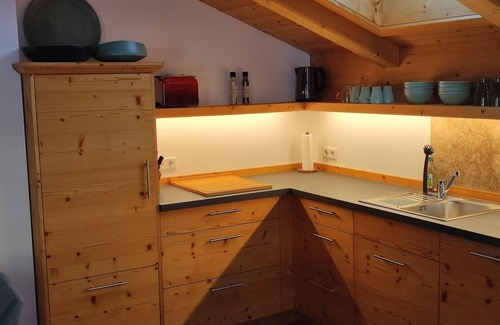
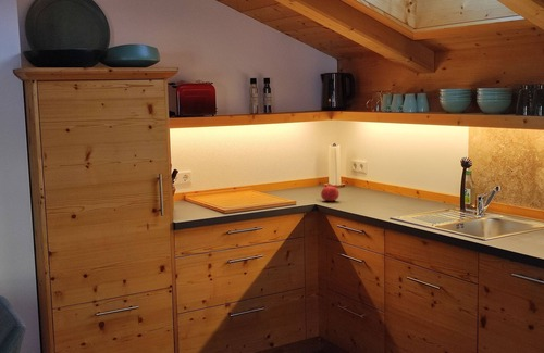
+ fruit (330, 191)
